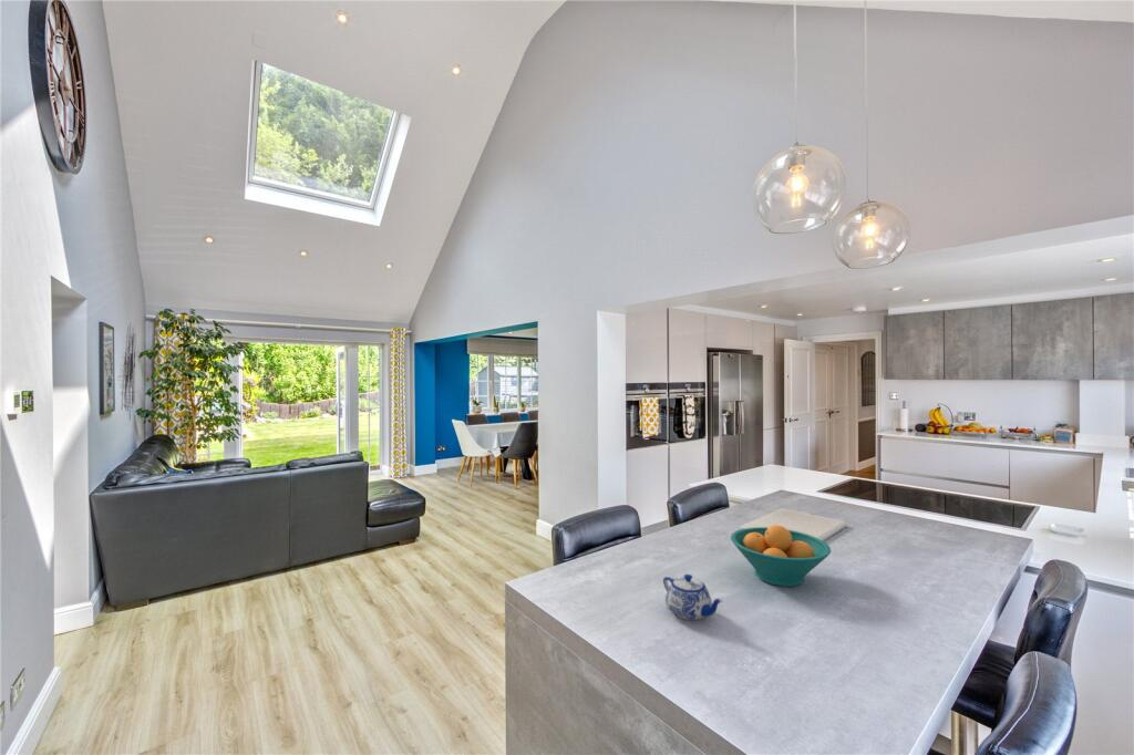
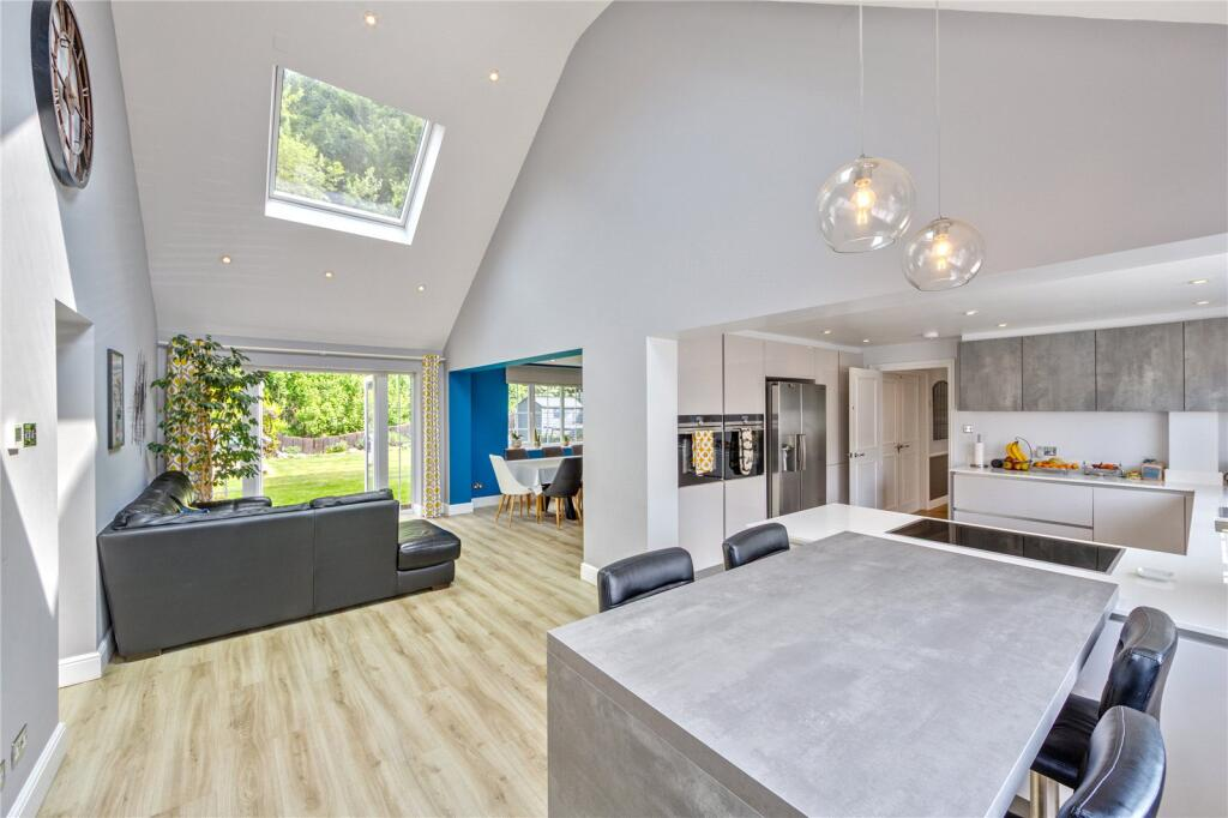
- fruit bowl (779, 551)
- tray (793, 525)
- teapot (691, 594)
